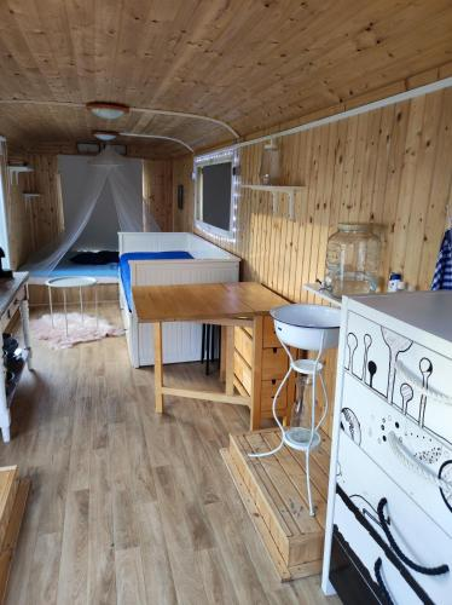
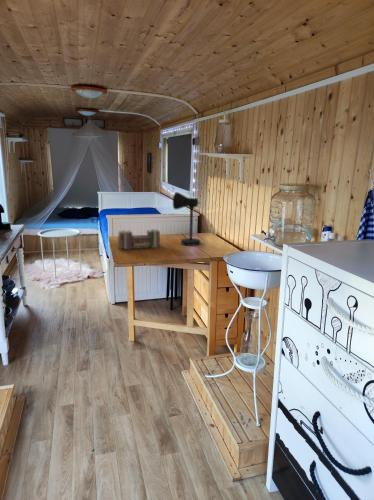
+ book (138, 239)
+ desk lamp (190, 218)
